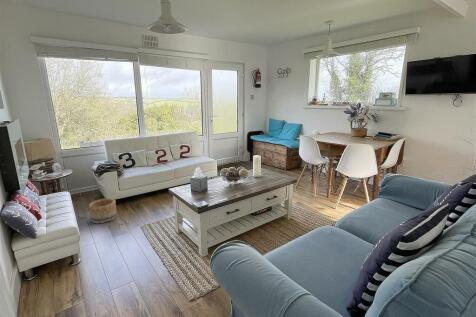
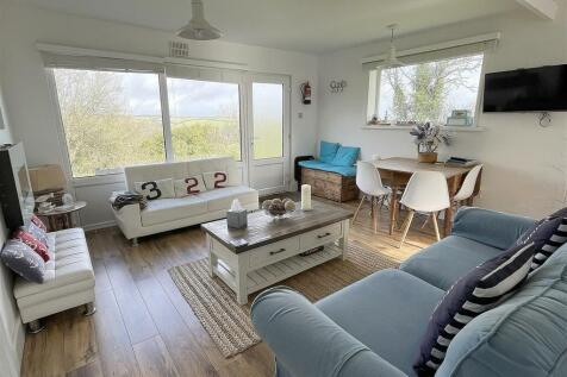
- basket (103, 210)
